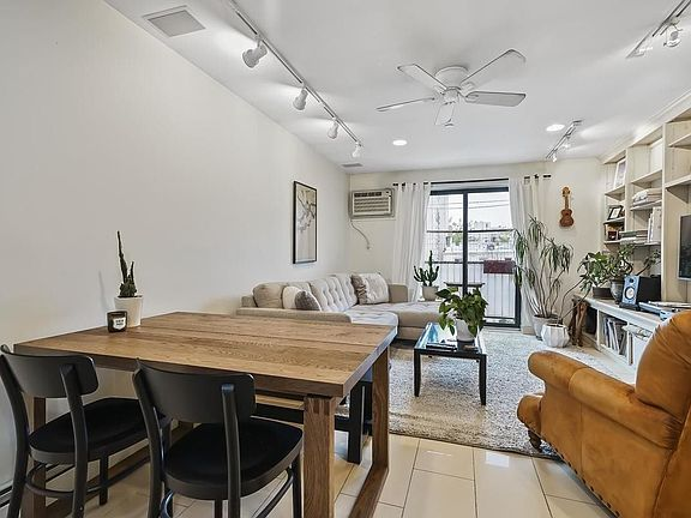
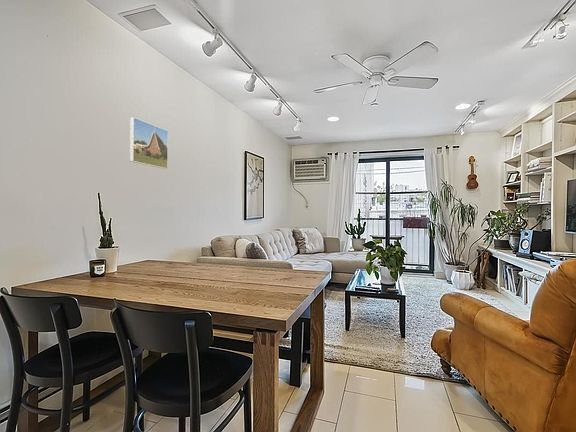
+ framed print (150, 144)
